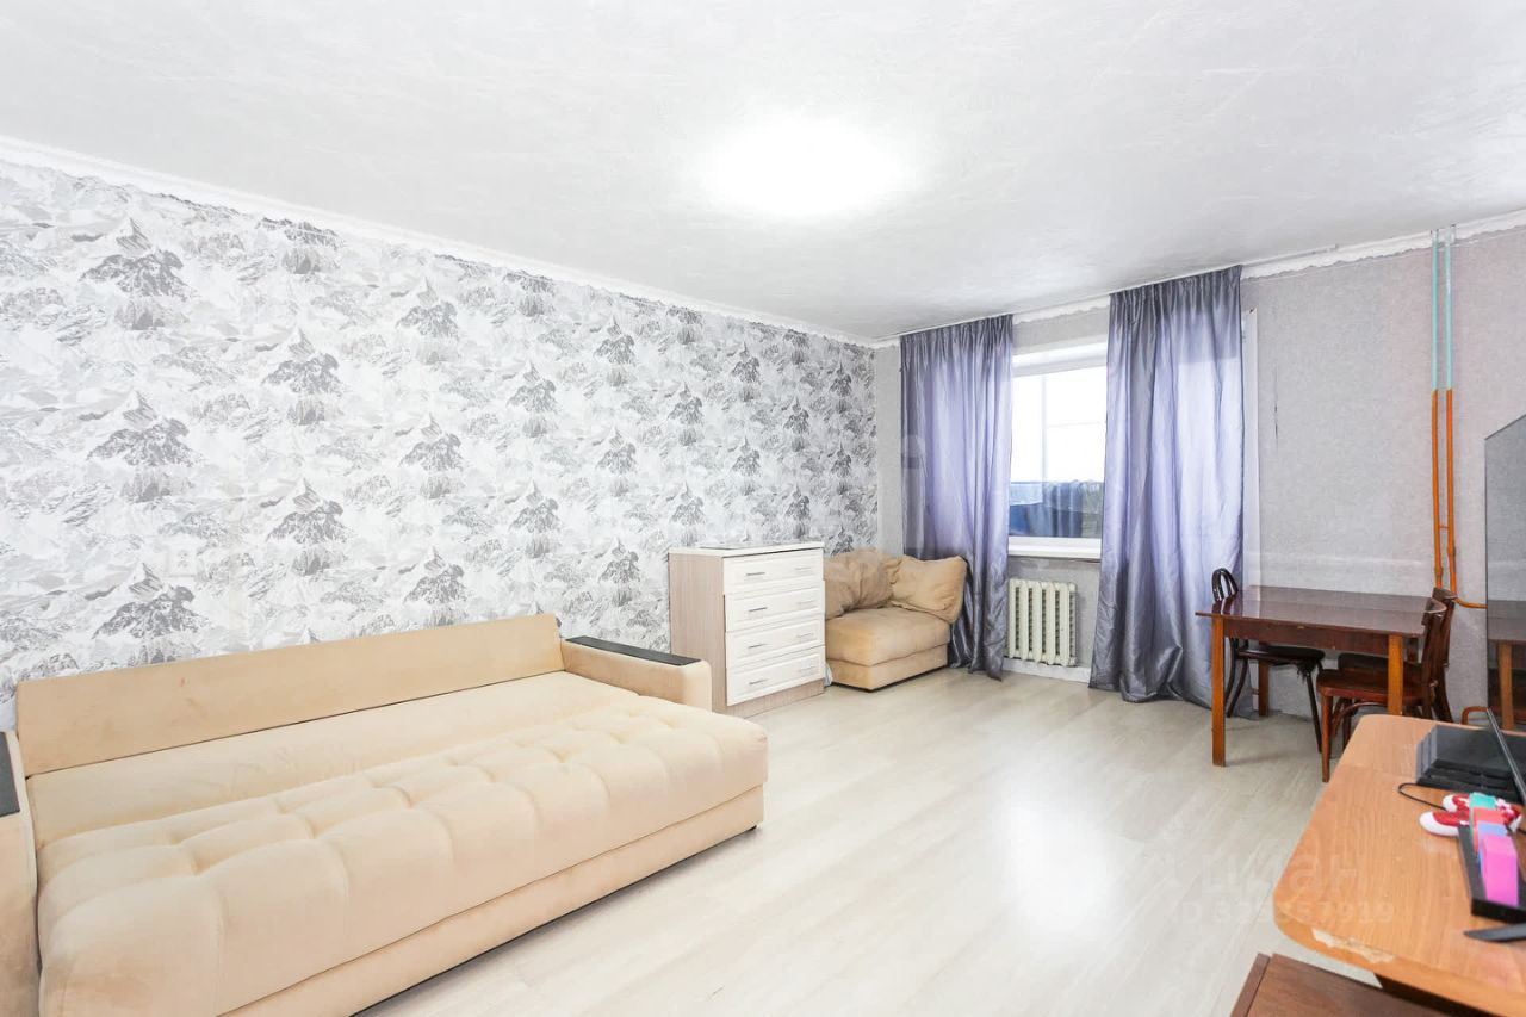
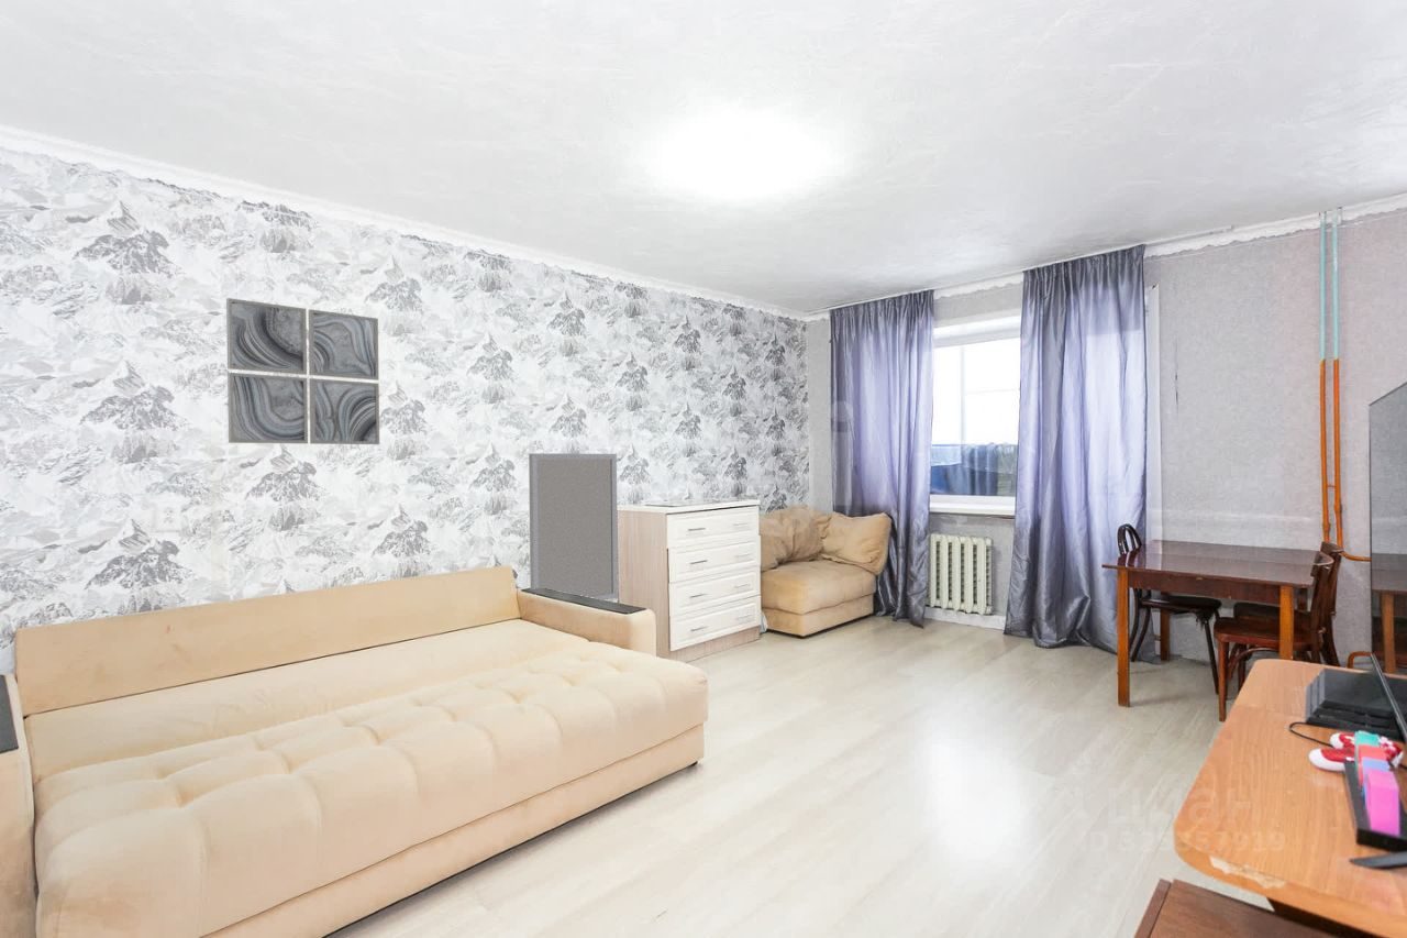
+ wall art (309, 374)
+ home mirror (575, 529)
